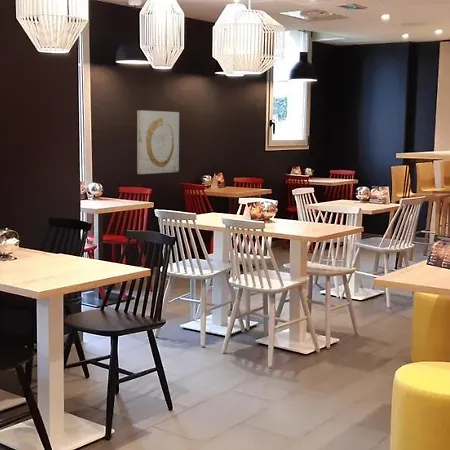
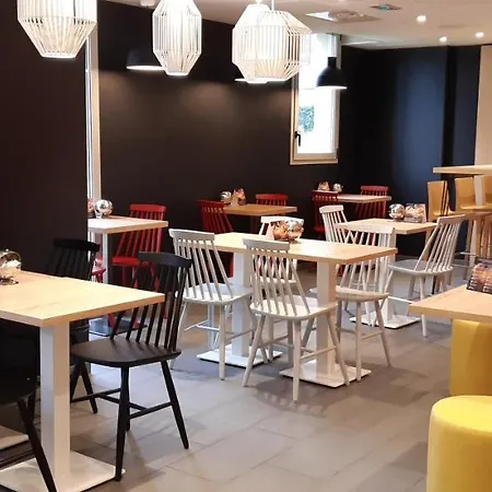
- wall art (158, 142)
